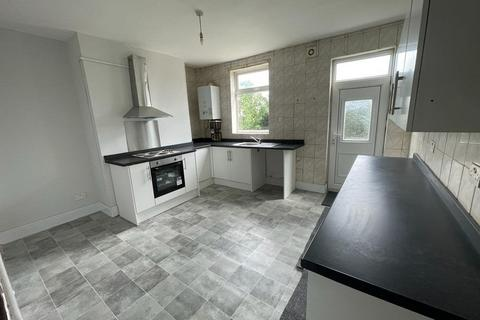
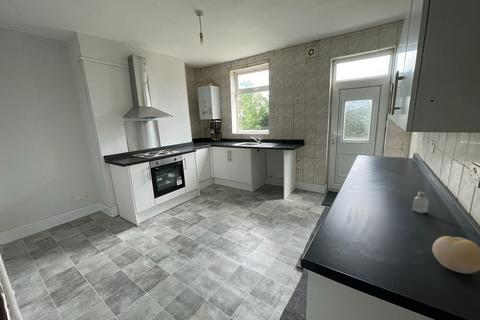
+ fruit (457, 253)
+ saltshaker (420, 202)
